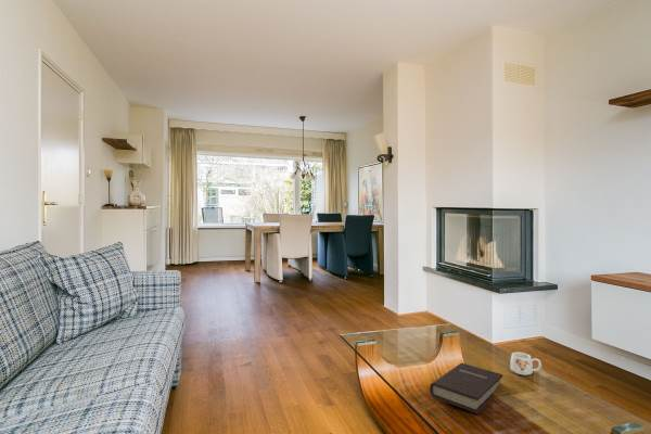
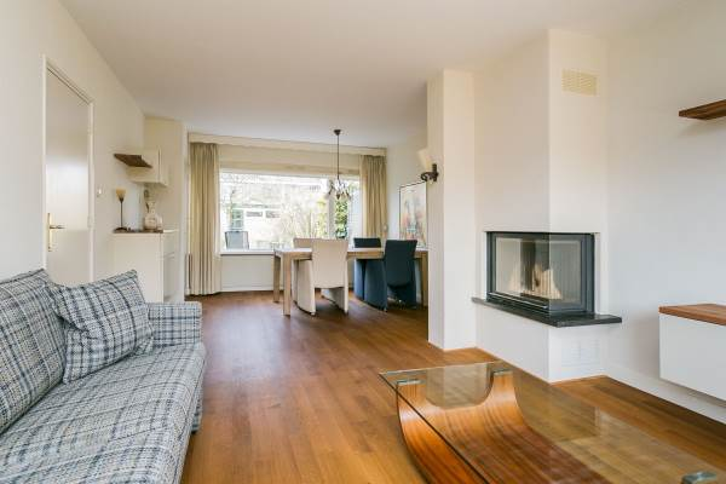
- book (467, 384)
- mug (525, 363)
